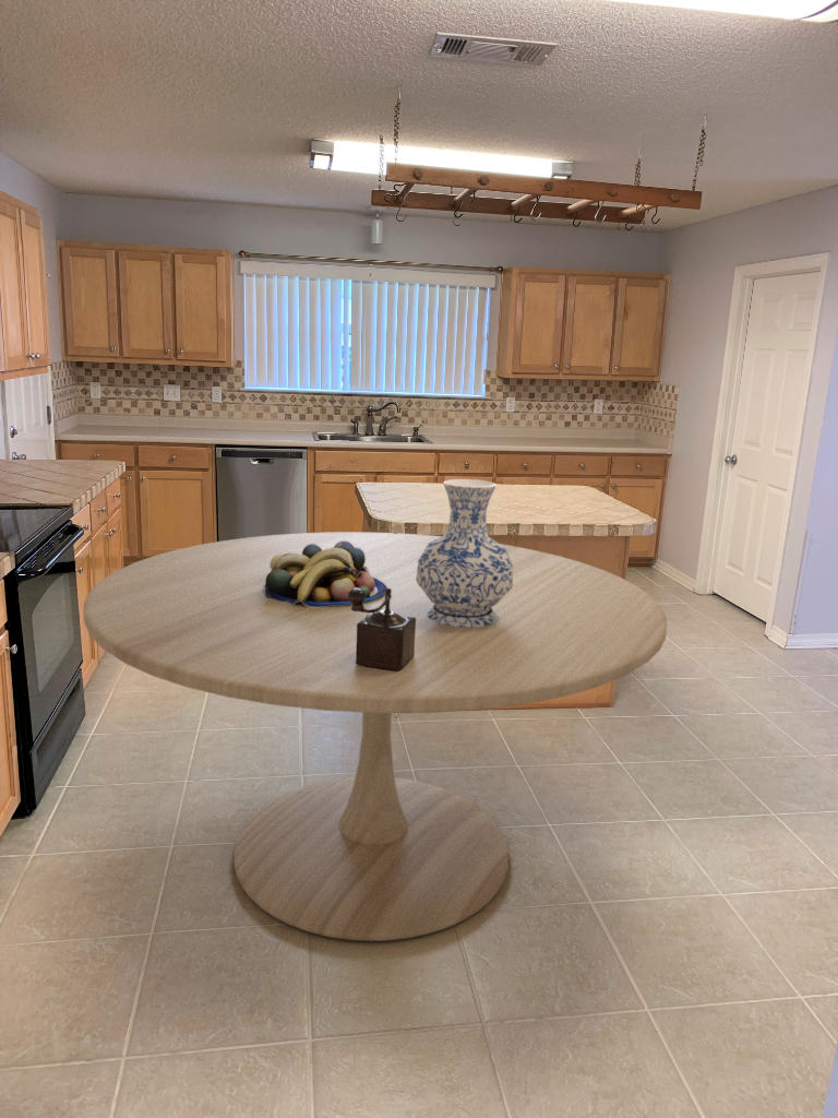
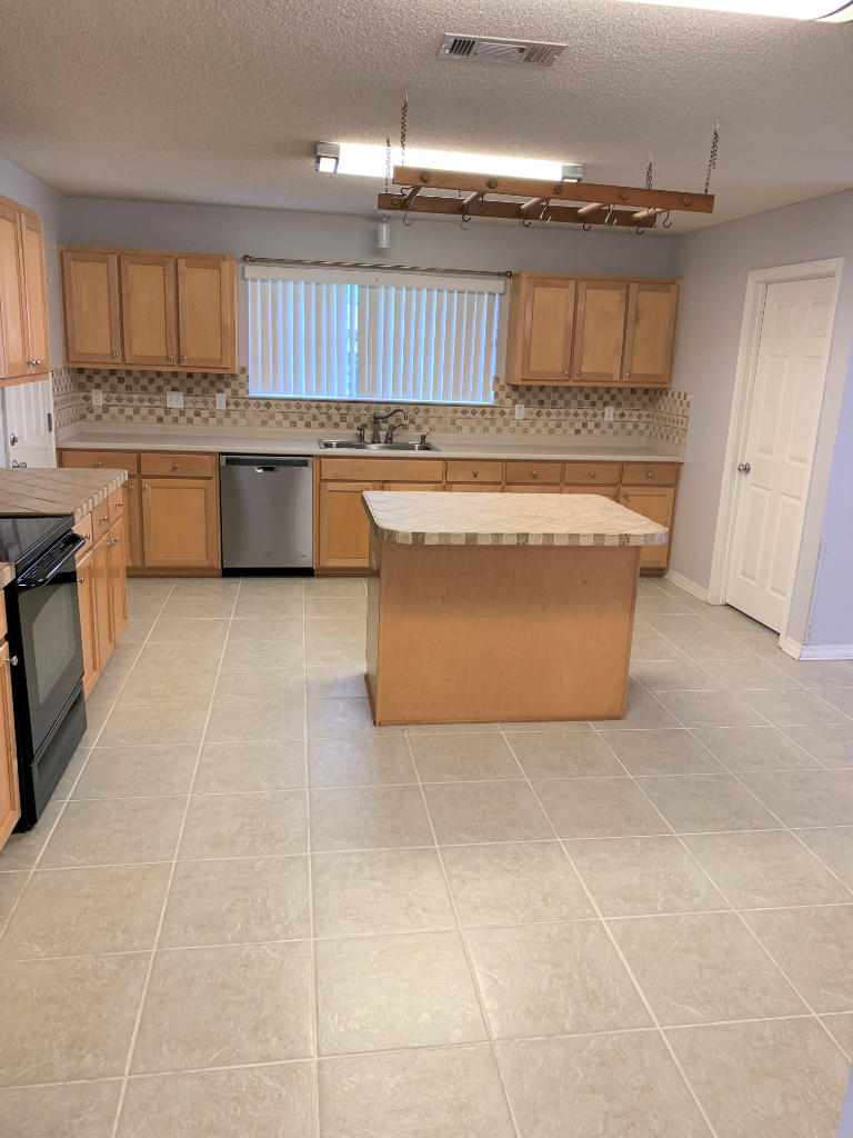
- pepper mill (381, 623)
- vase (466, 549)
- fruit bowl (326, 567)
- dining table (376, 723)
